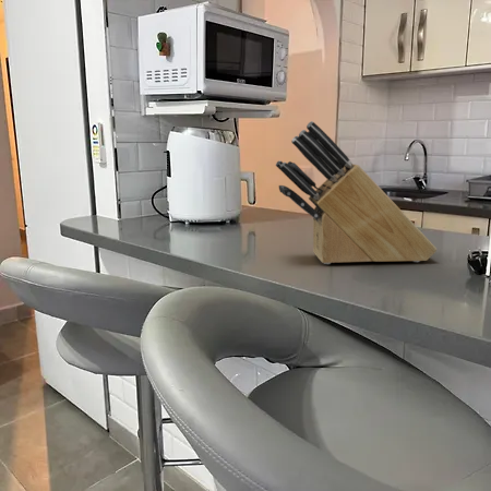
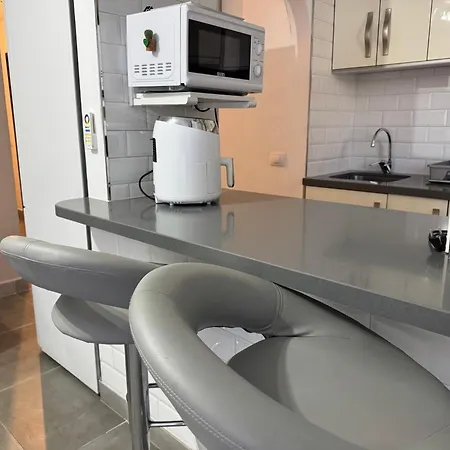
- knife block (355, 192)
